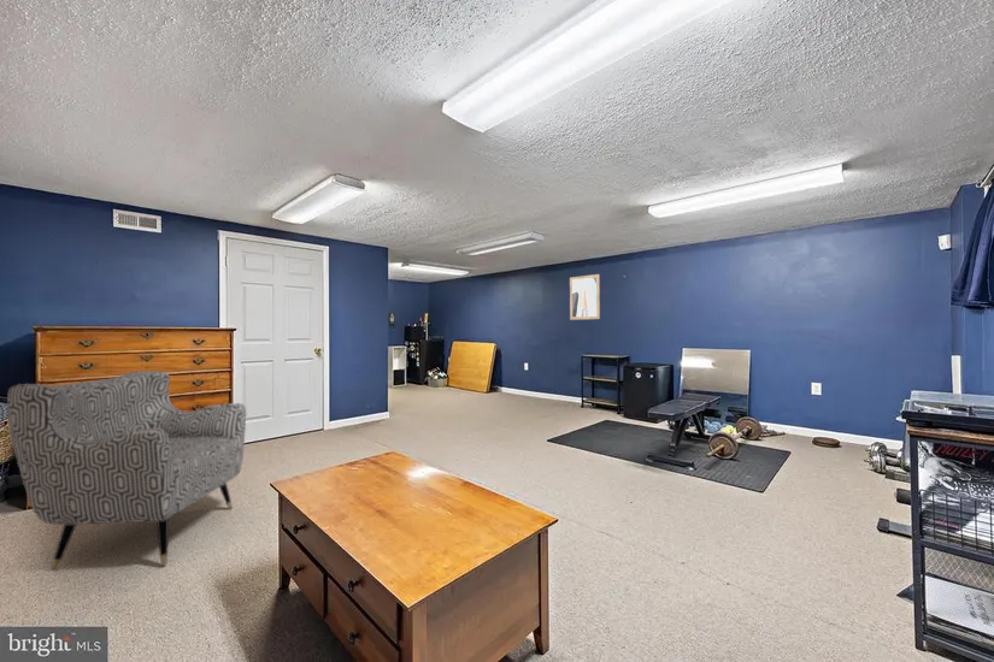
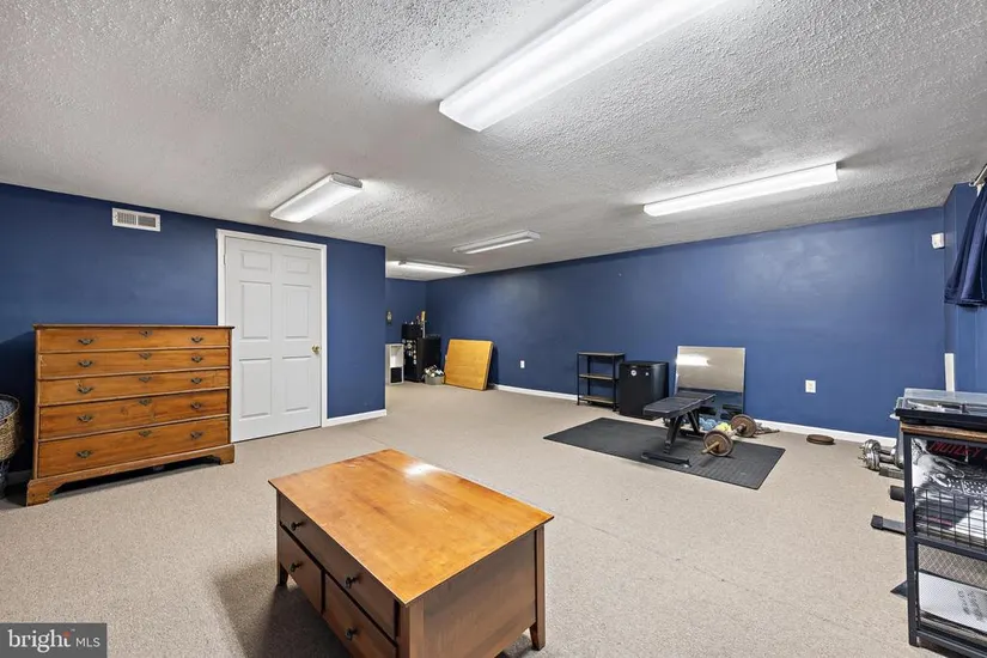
- armchair (142, 454)
- wall art (584, 297)
